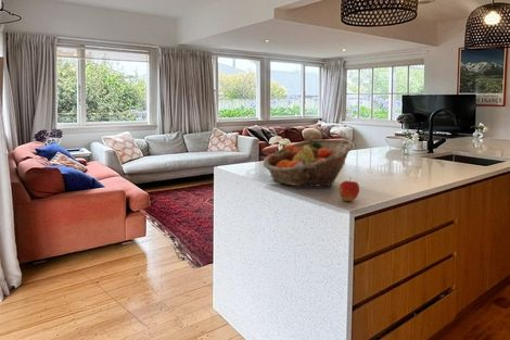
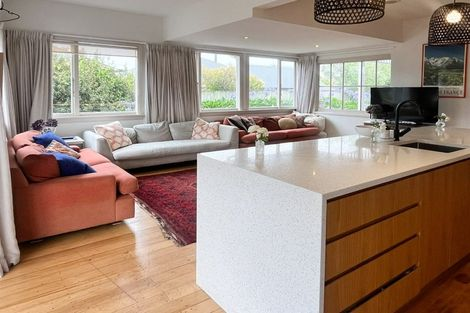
- fruit basket (306, 161)
- apple (348, 189)
